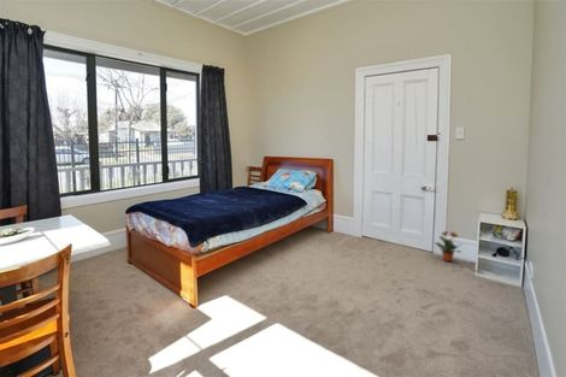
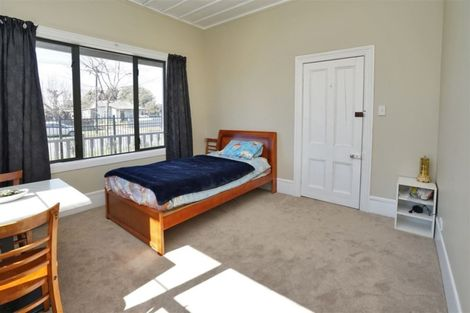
- potted plant (448, 246)
